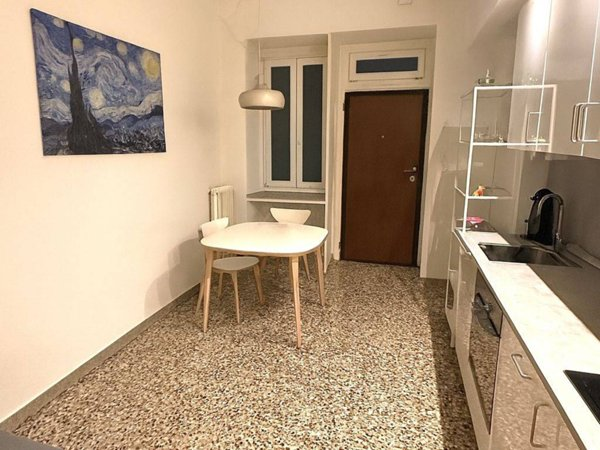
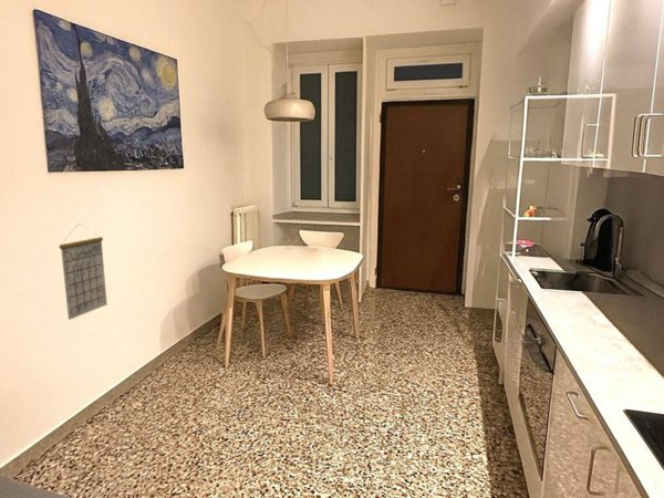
+ calendar (84, 268)
